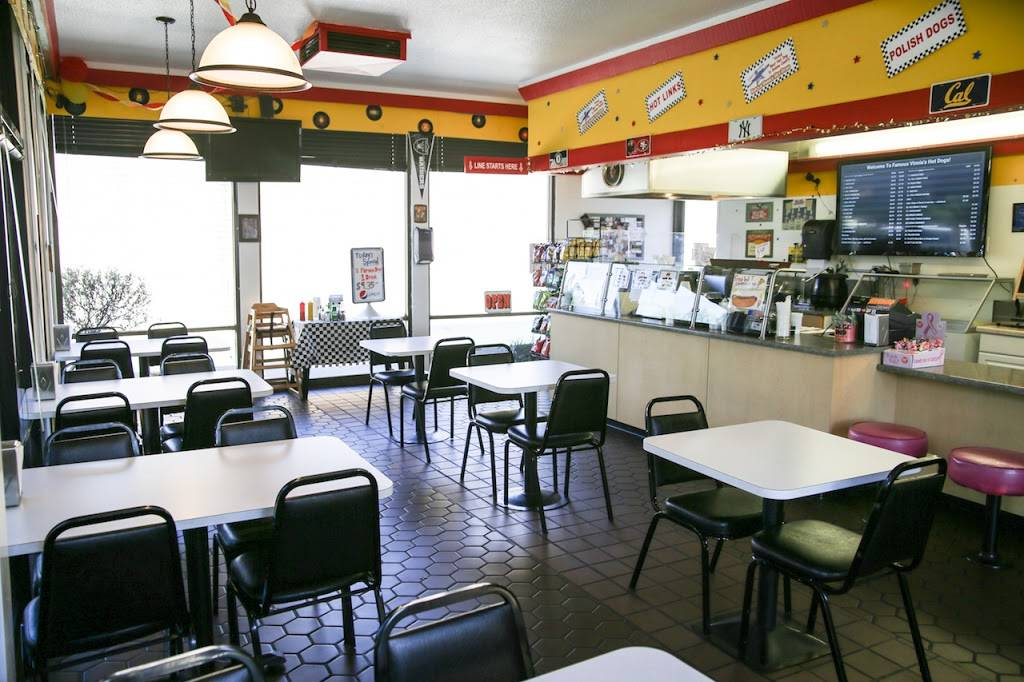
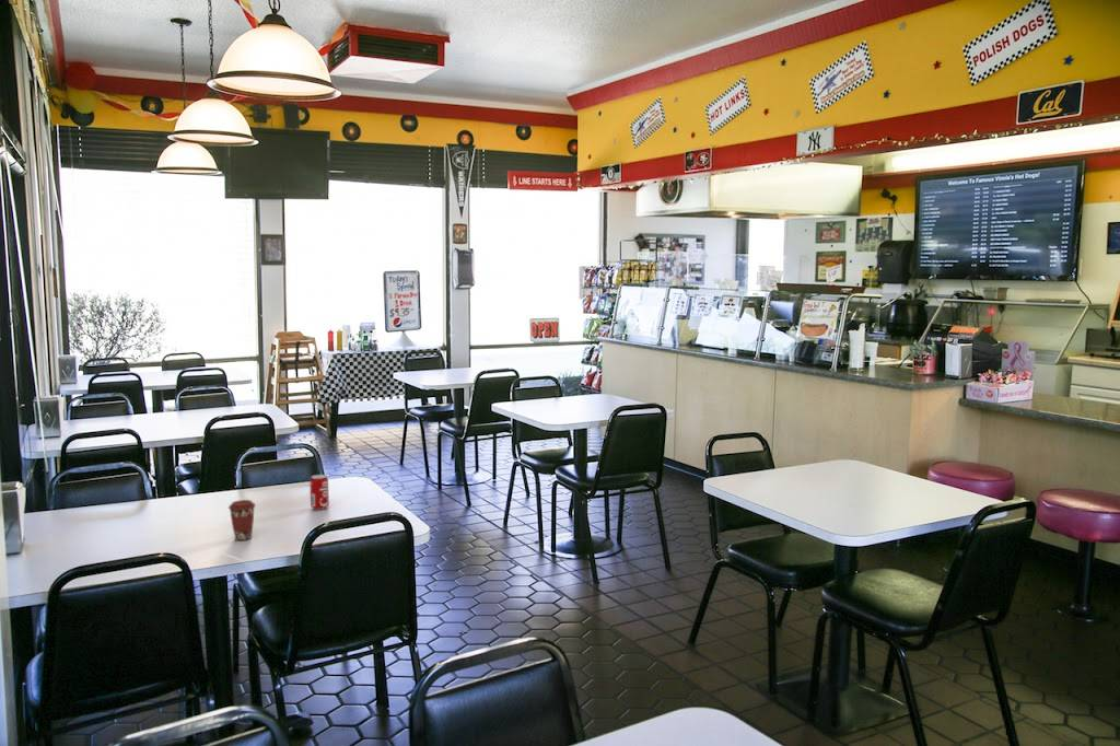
+ coffee cup (242, 520)
+ beverage can (319, 491)
